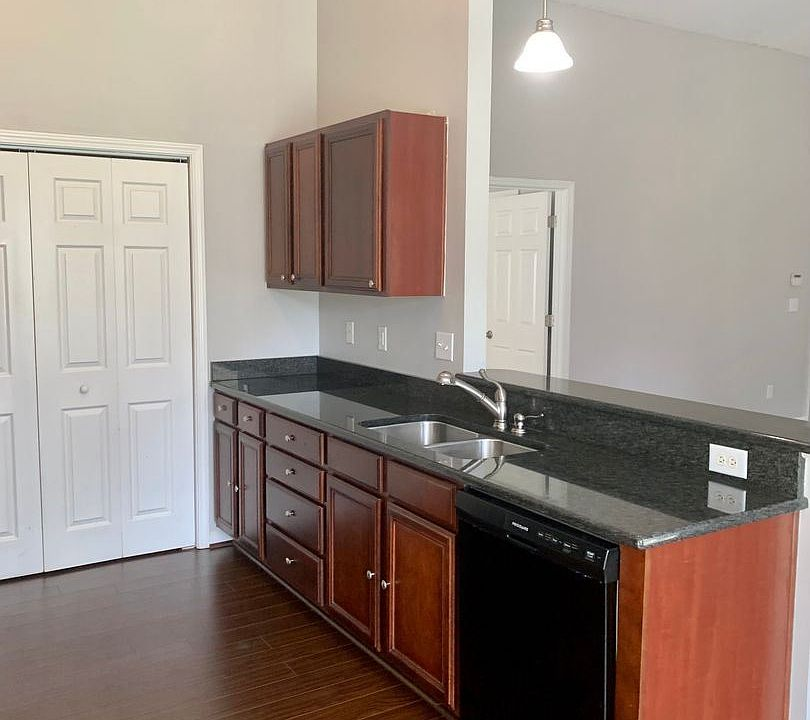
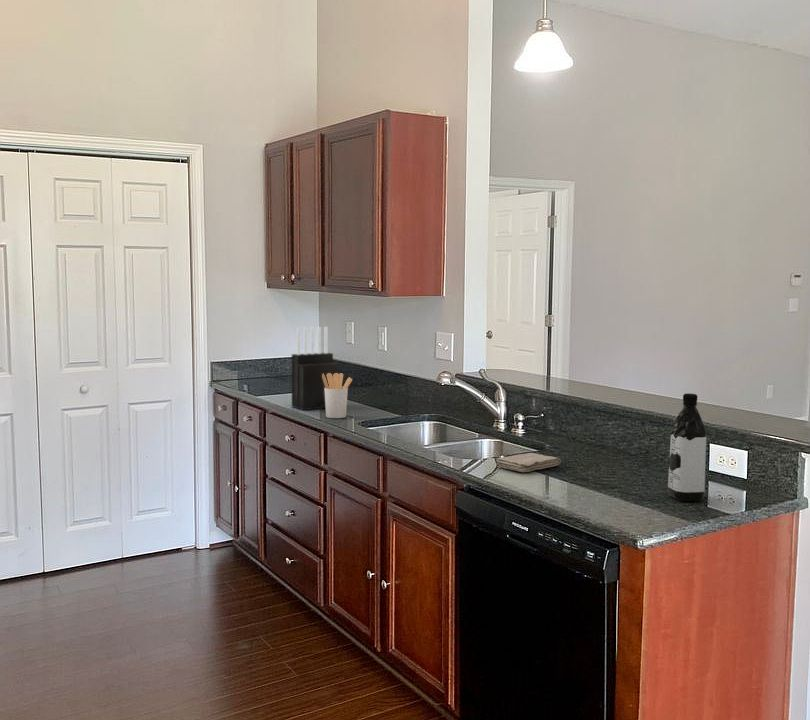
+ washcloth (527, 461)
+ water bottle (687, 446)
+ utensil holder (335, 394)
+ knife block (316, 367)
